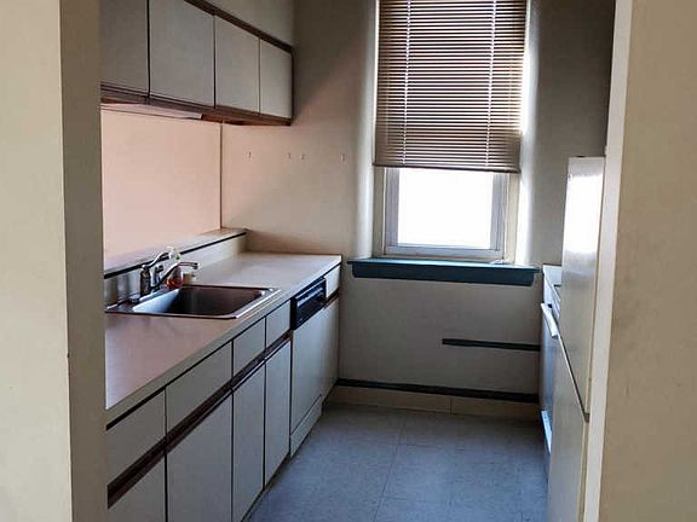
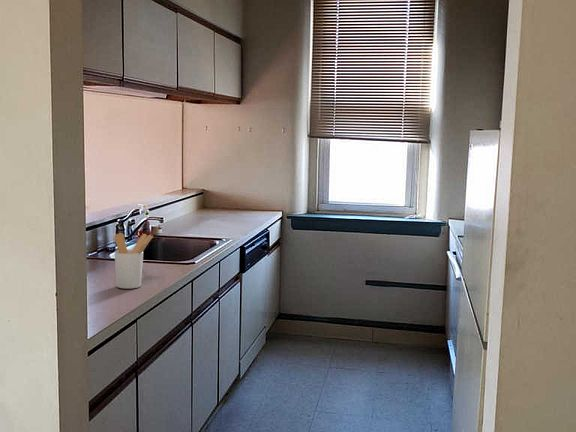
+ utensil holder (134, 259)
